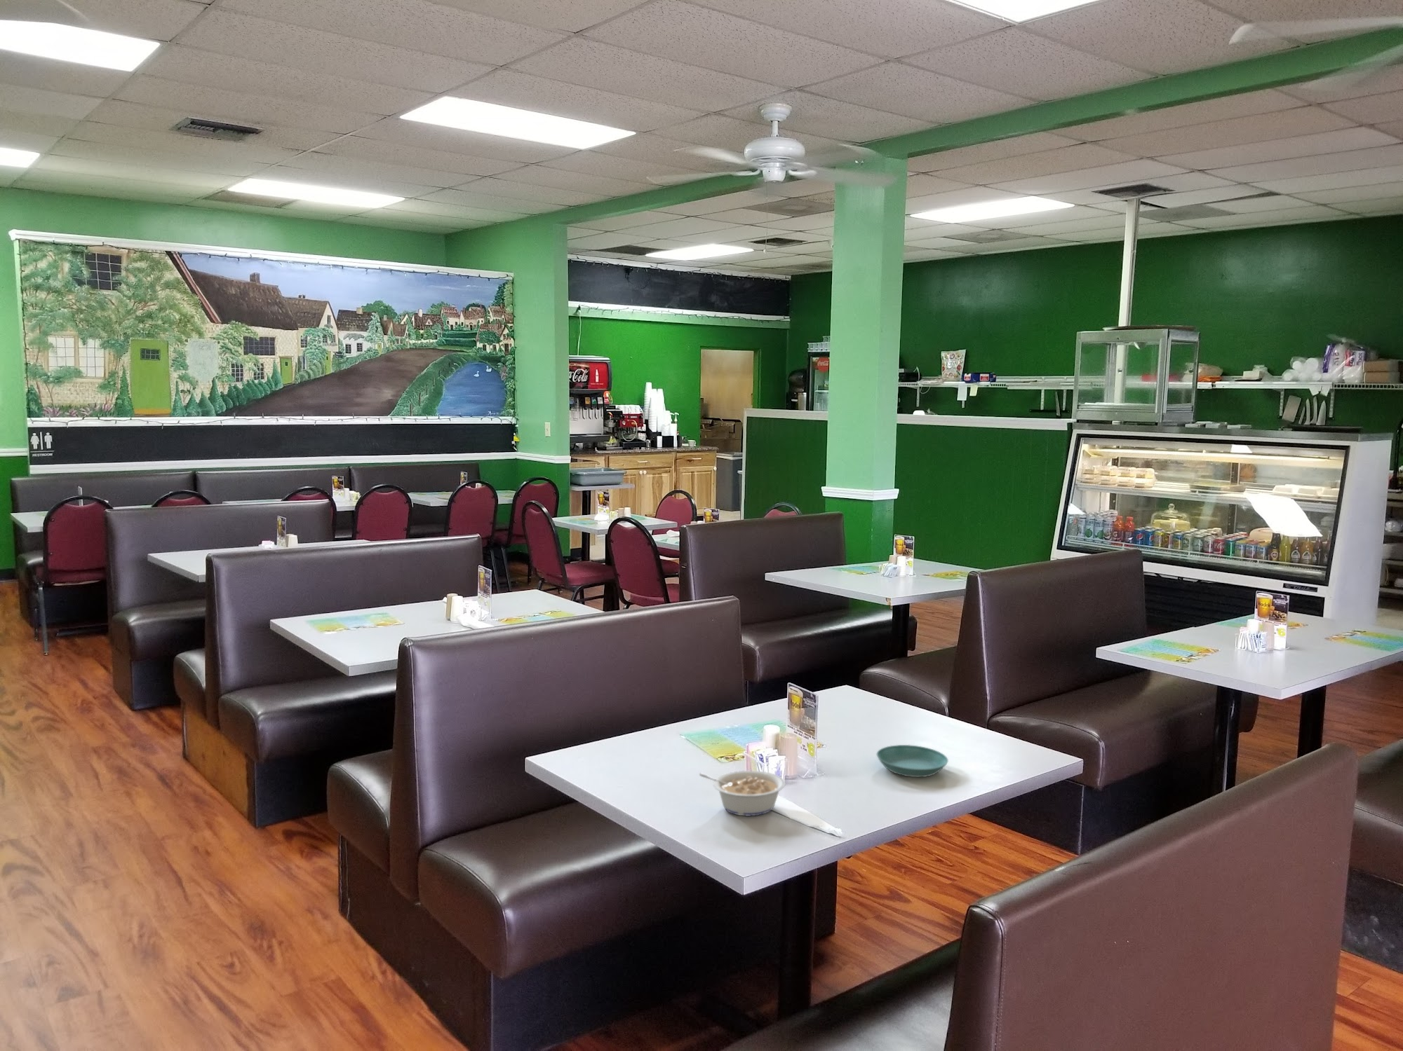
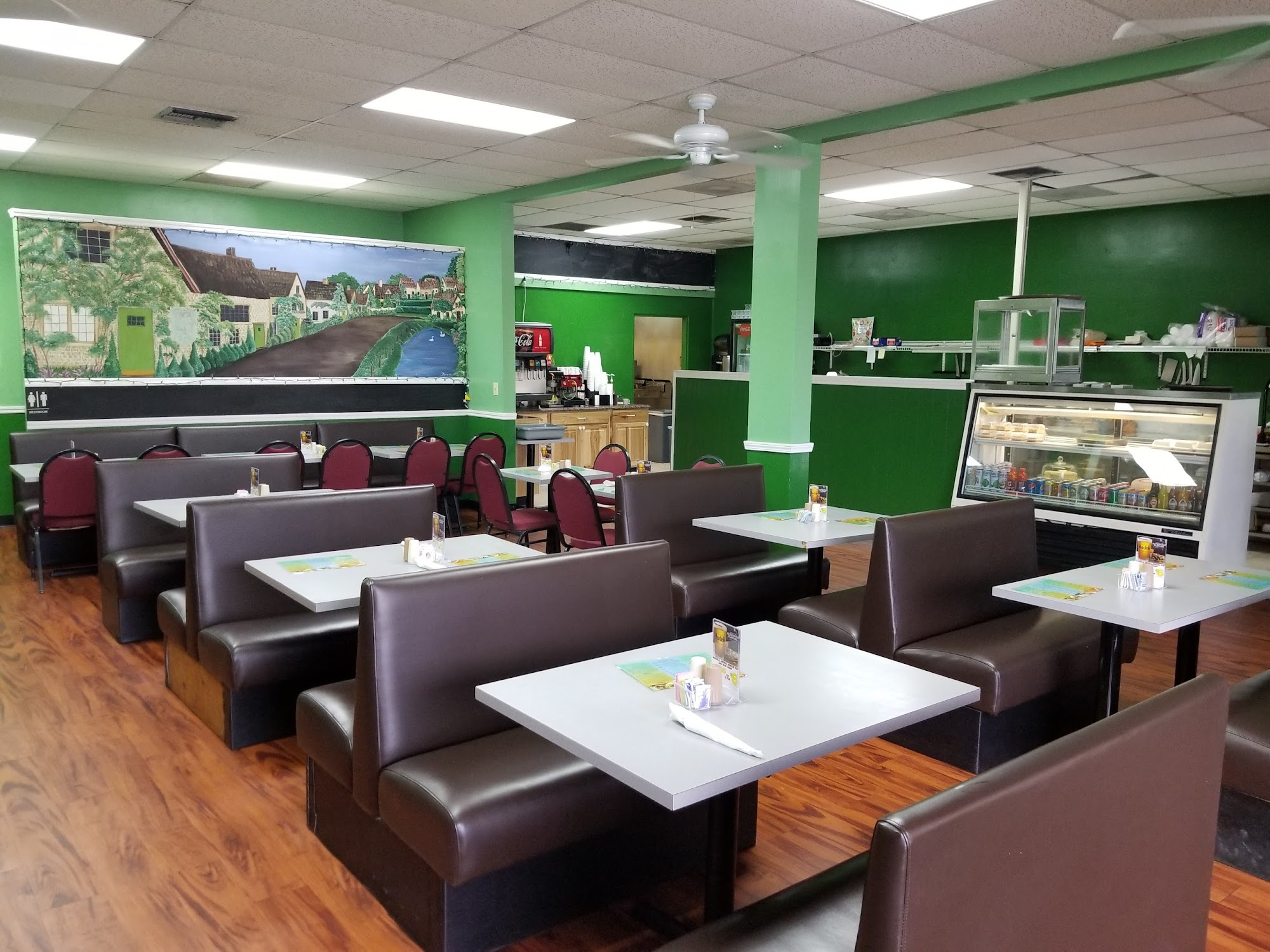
- legume (747, 793)
- saucer (911, 763)
